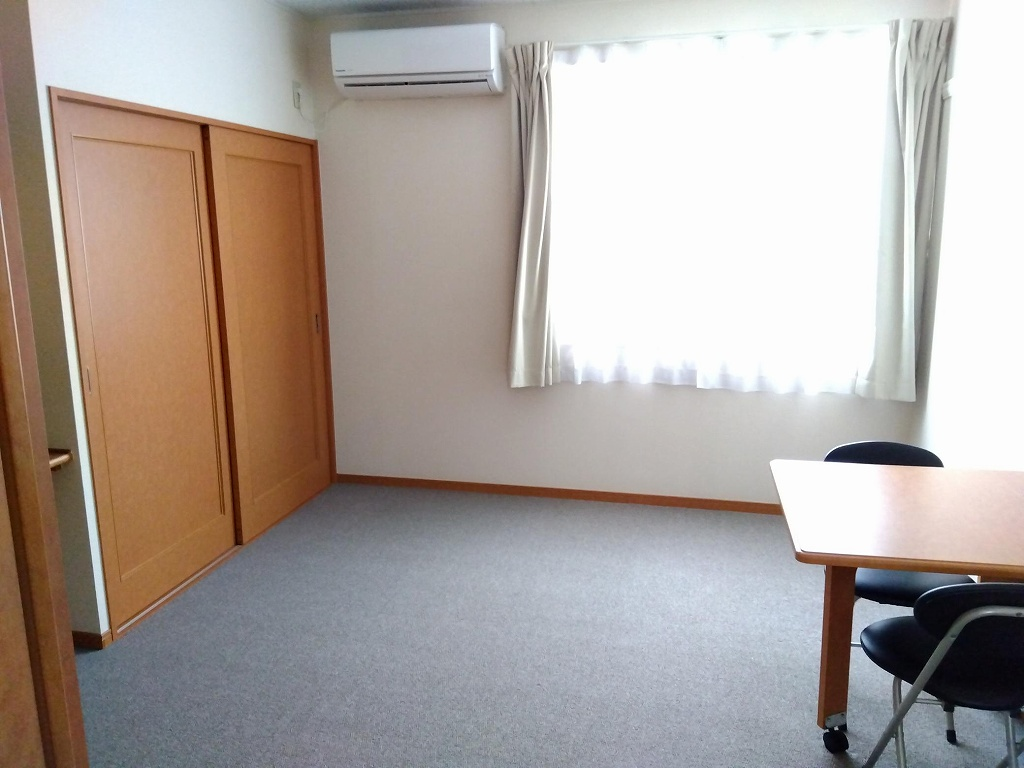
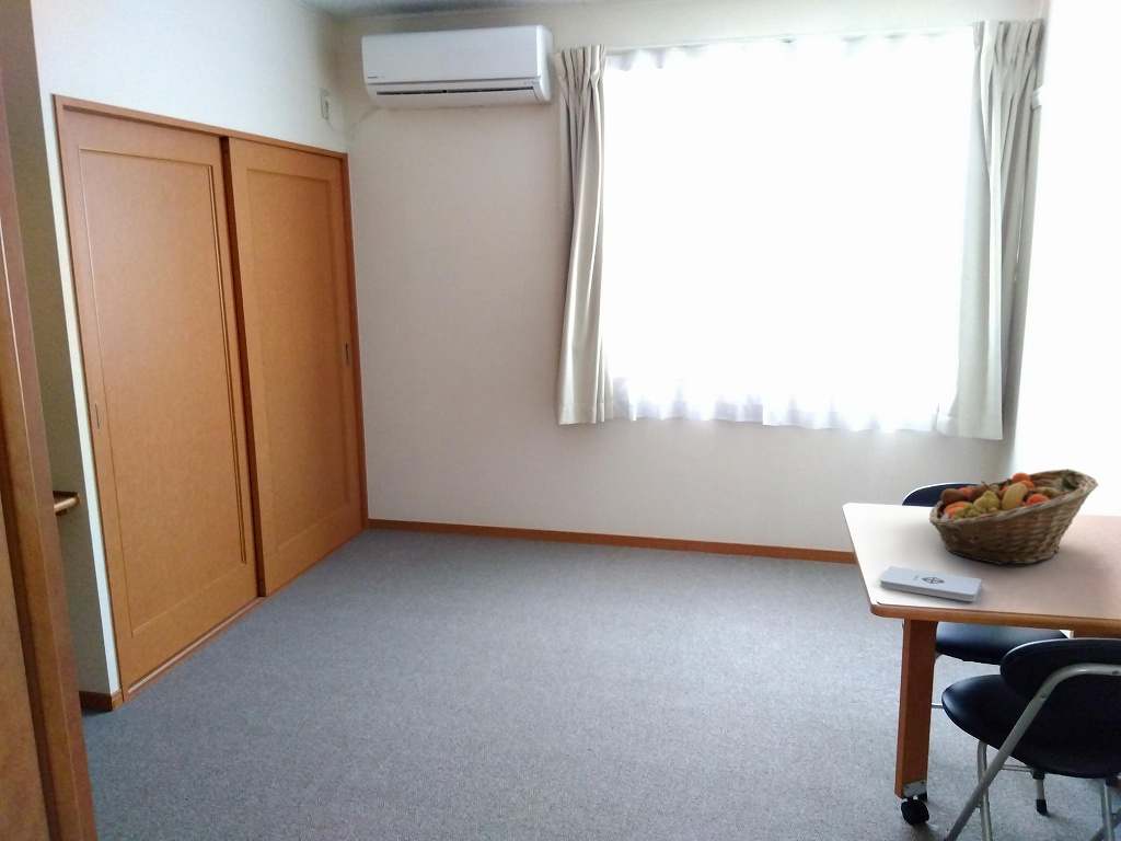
+ notepad (929, 583)
+ fruit basket (1008, 510)
